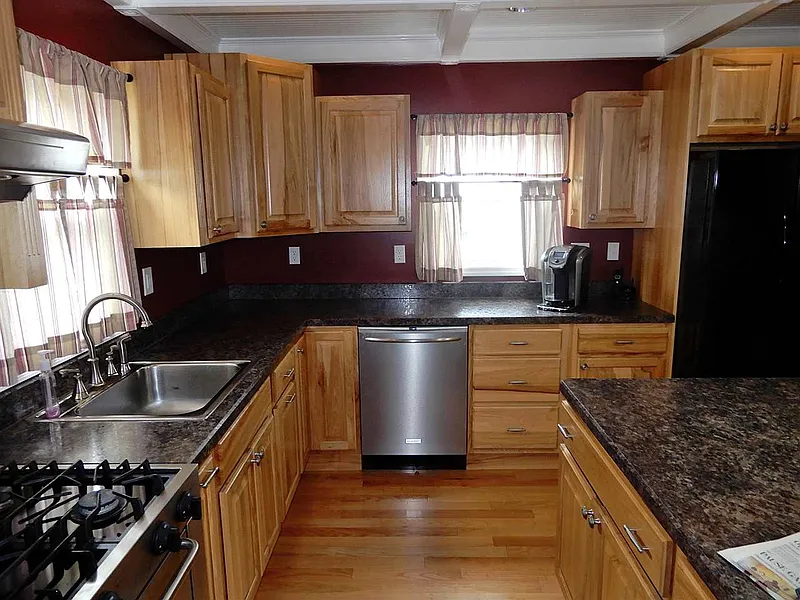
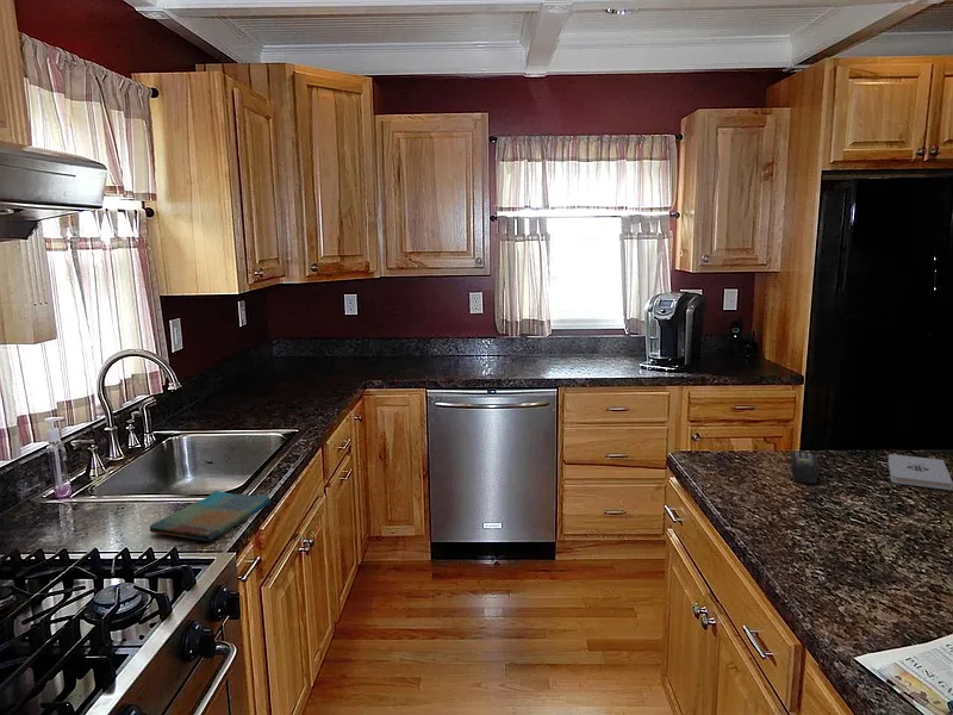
+ dish towel (213, 512)
+ remote control (803, 464)
+ notepad (917, 471)
